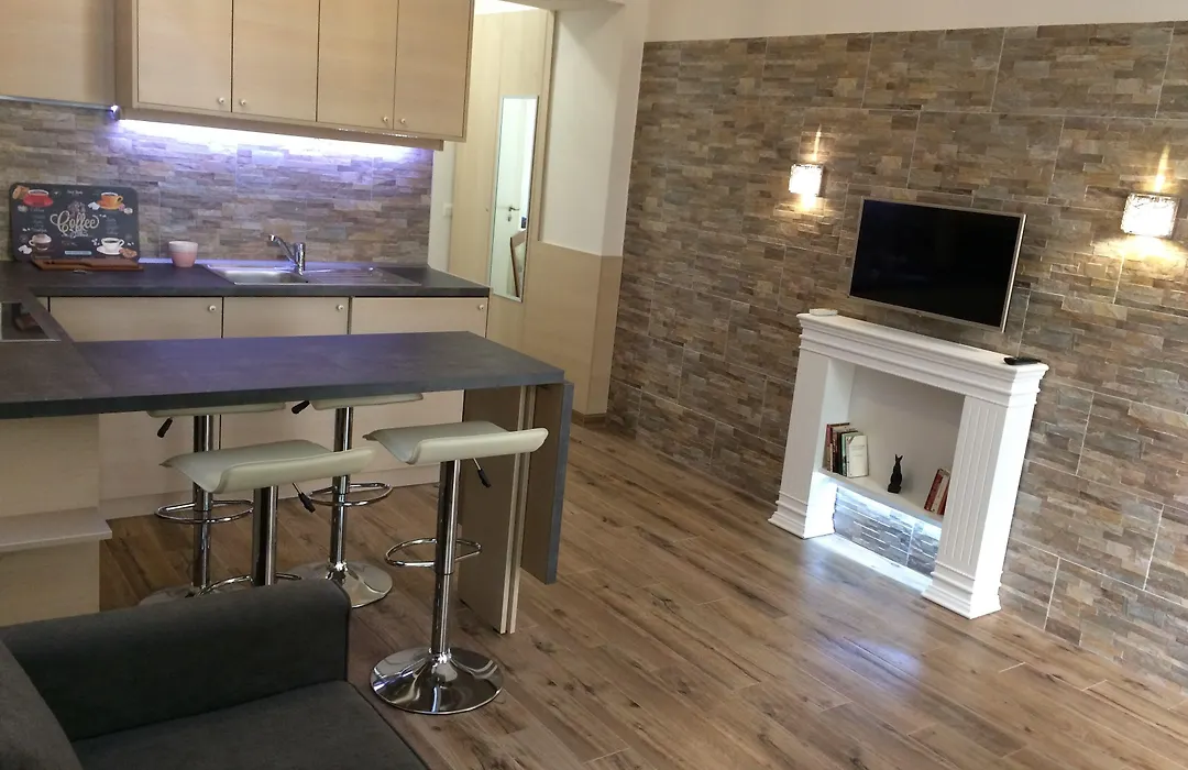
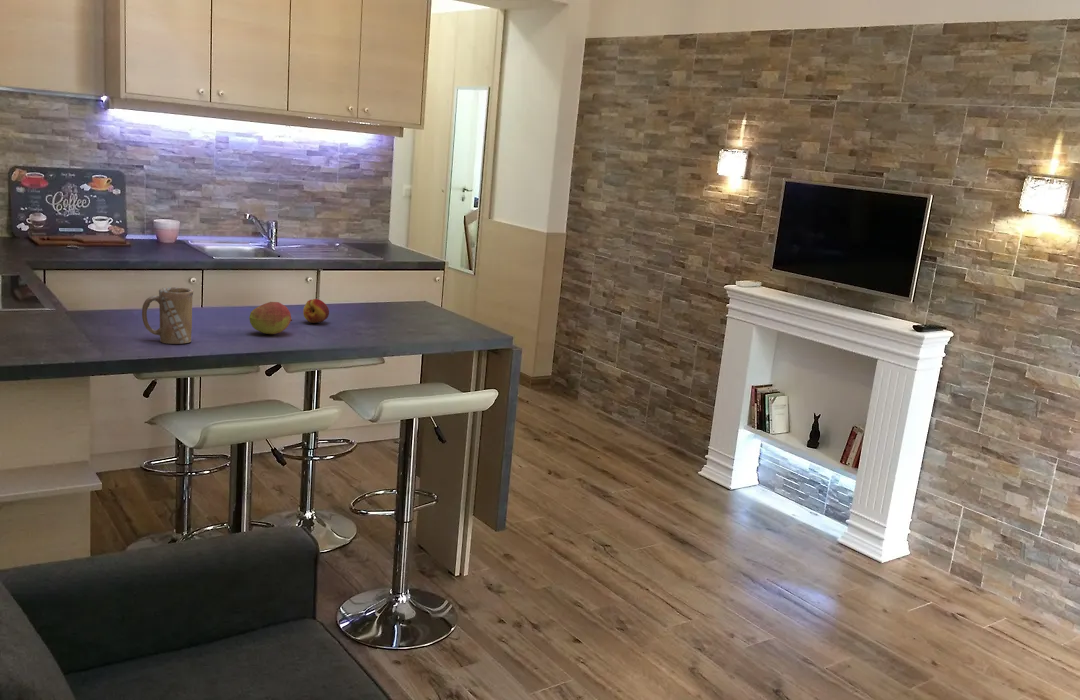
+ fruit (271, 318)
+ fruit (316, 310)
+ mug (168, 315)
